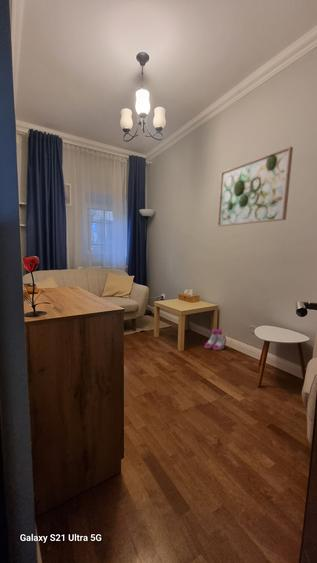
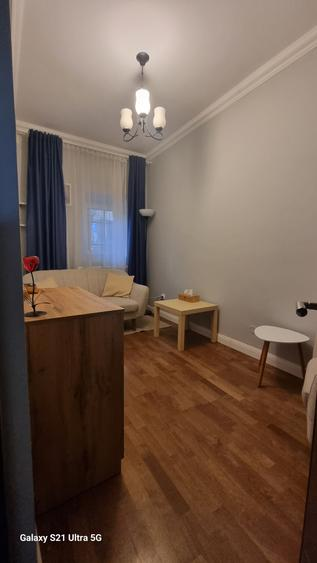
- boots (215, 338)
- wall art (248, 192)
